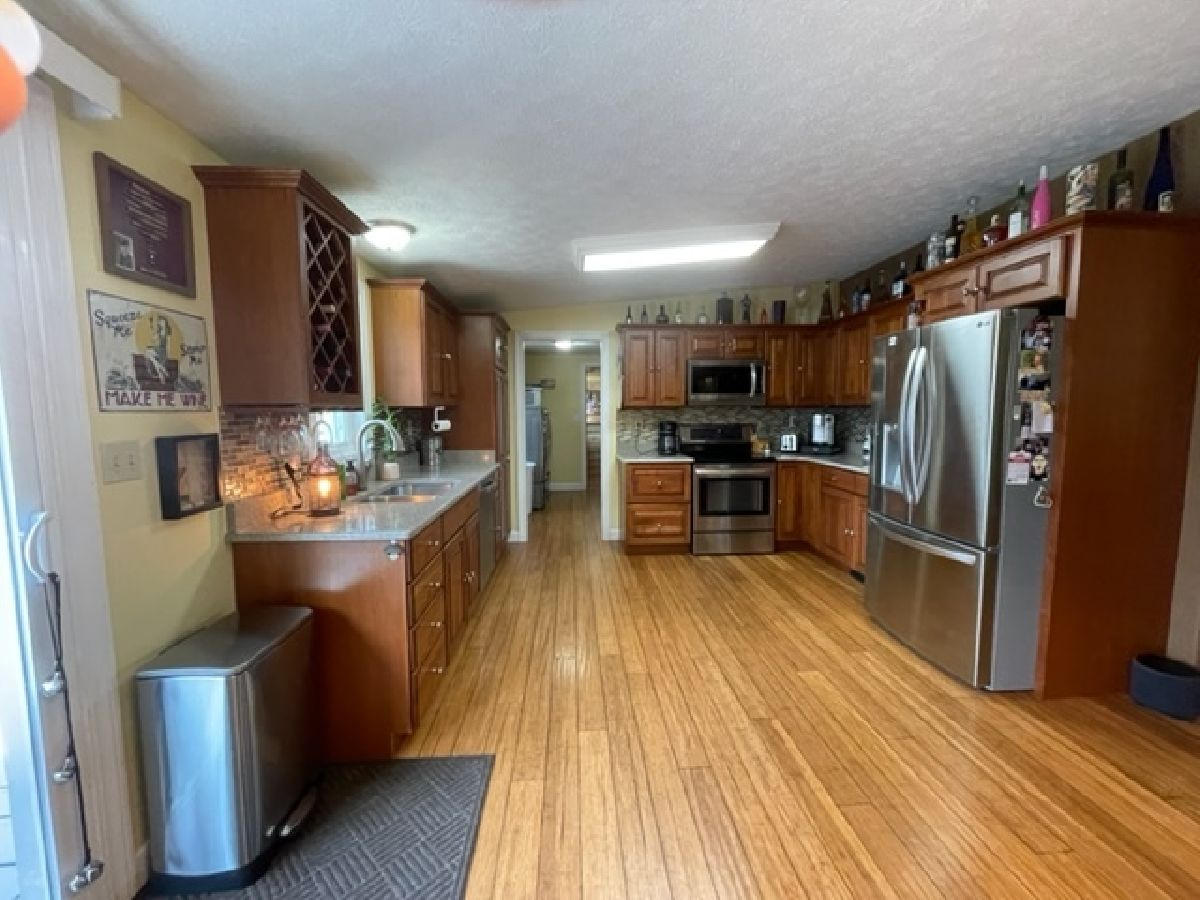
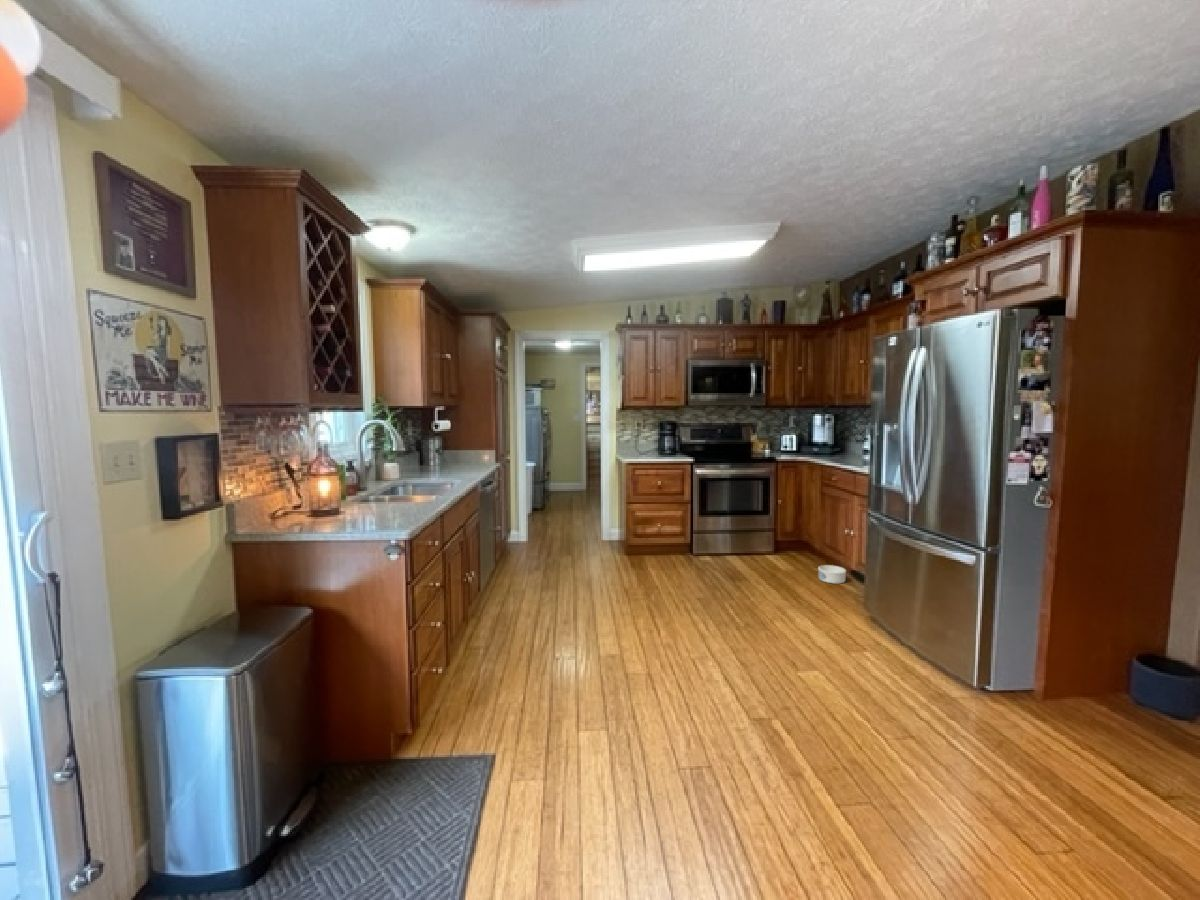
+ pet bowl (831, 574)
